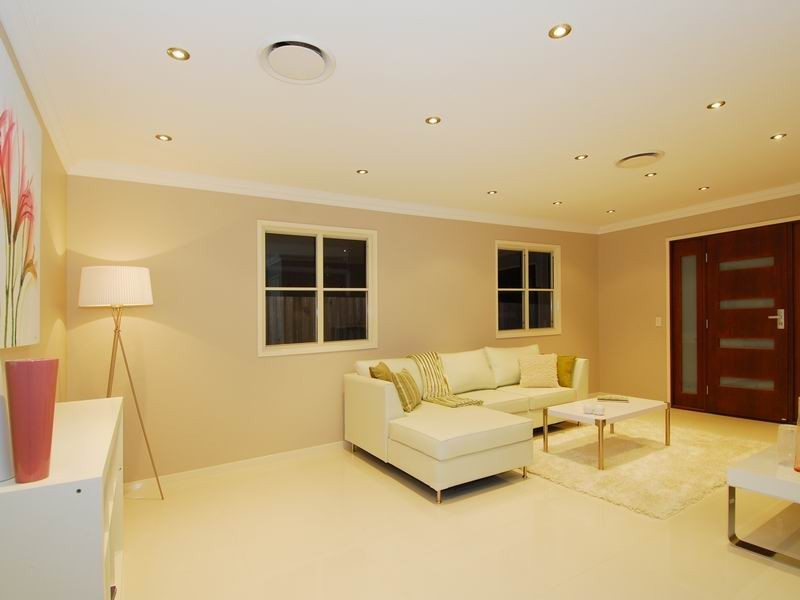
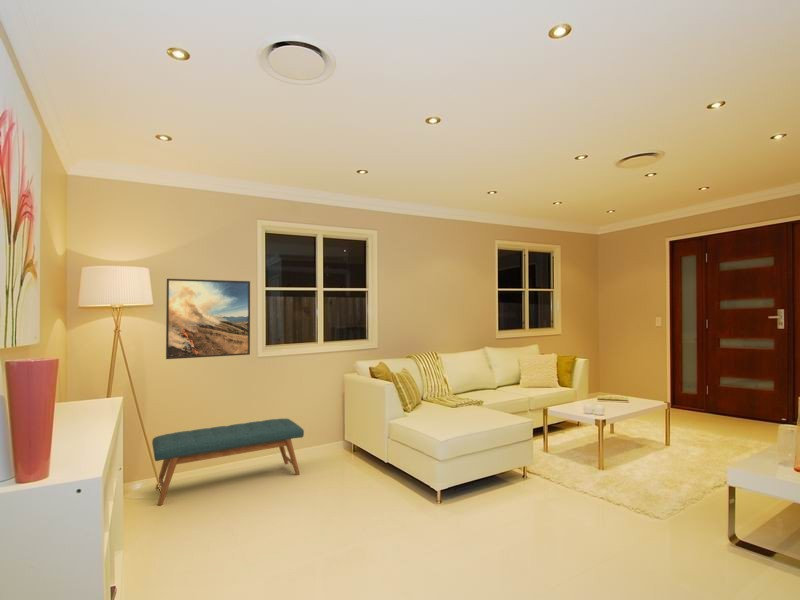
+ bench (230, 454)
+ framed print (210, 318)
